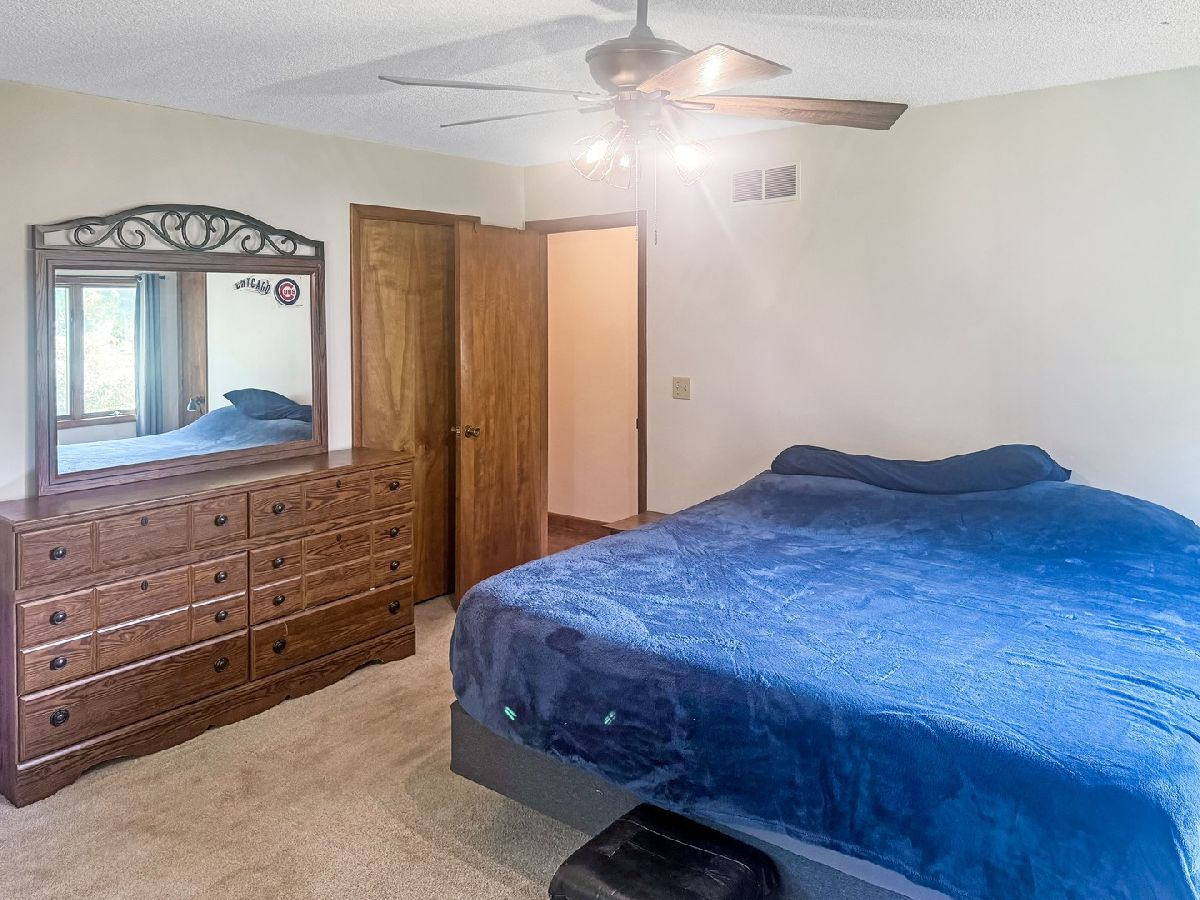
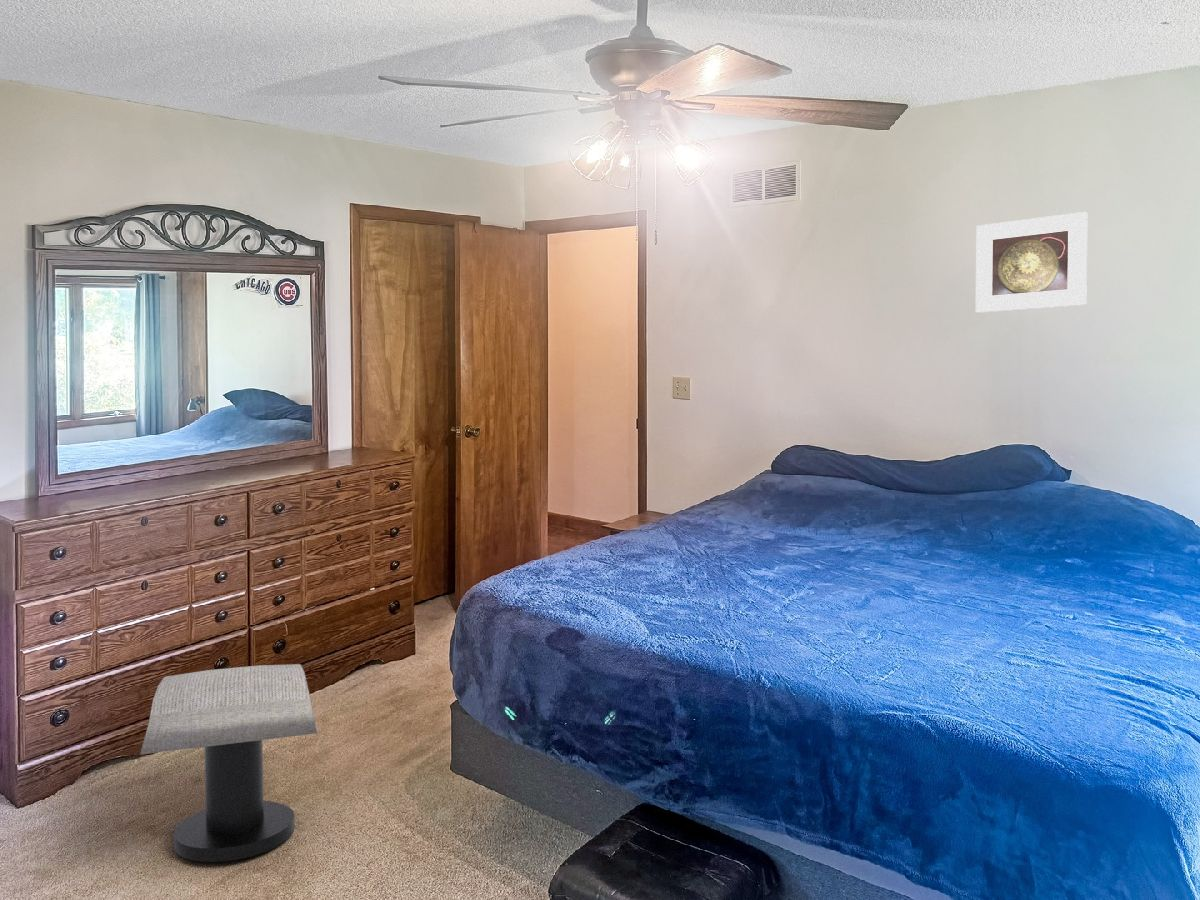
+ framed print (1029, 264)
+ stool (233, 756)
